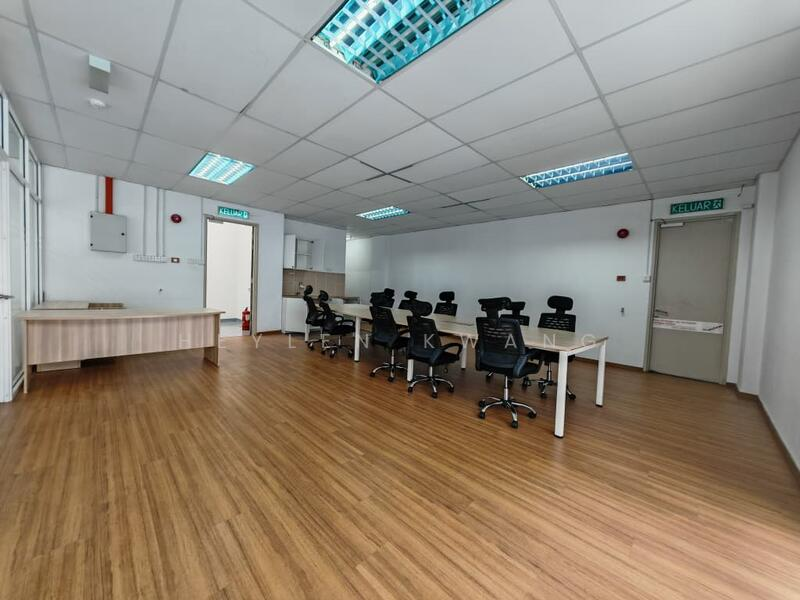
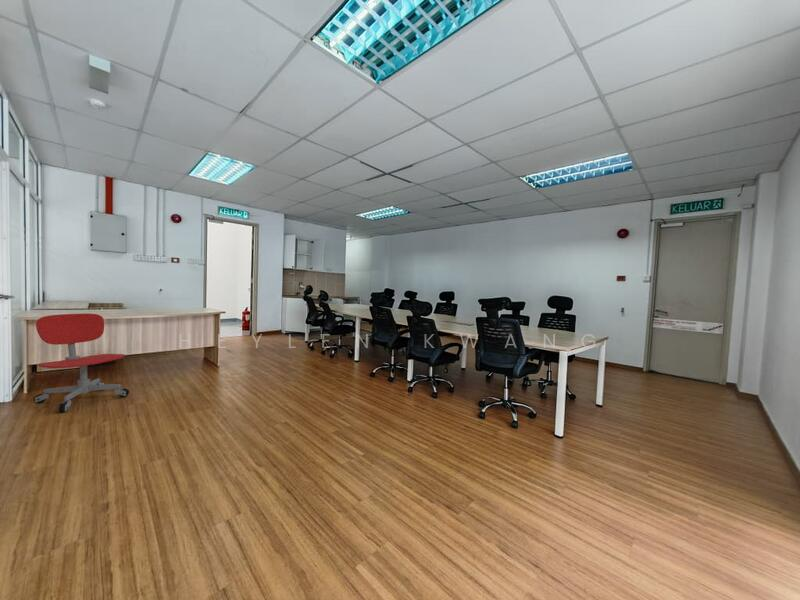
+ office chair (82, 357)
